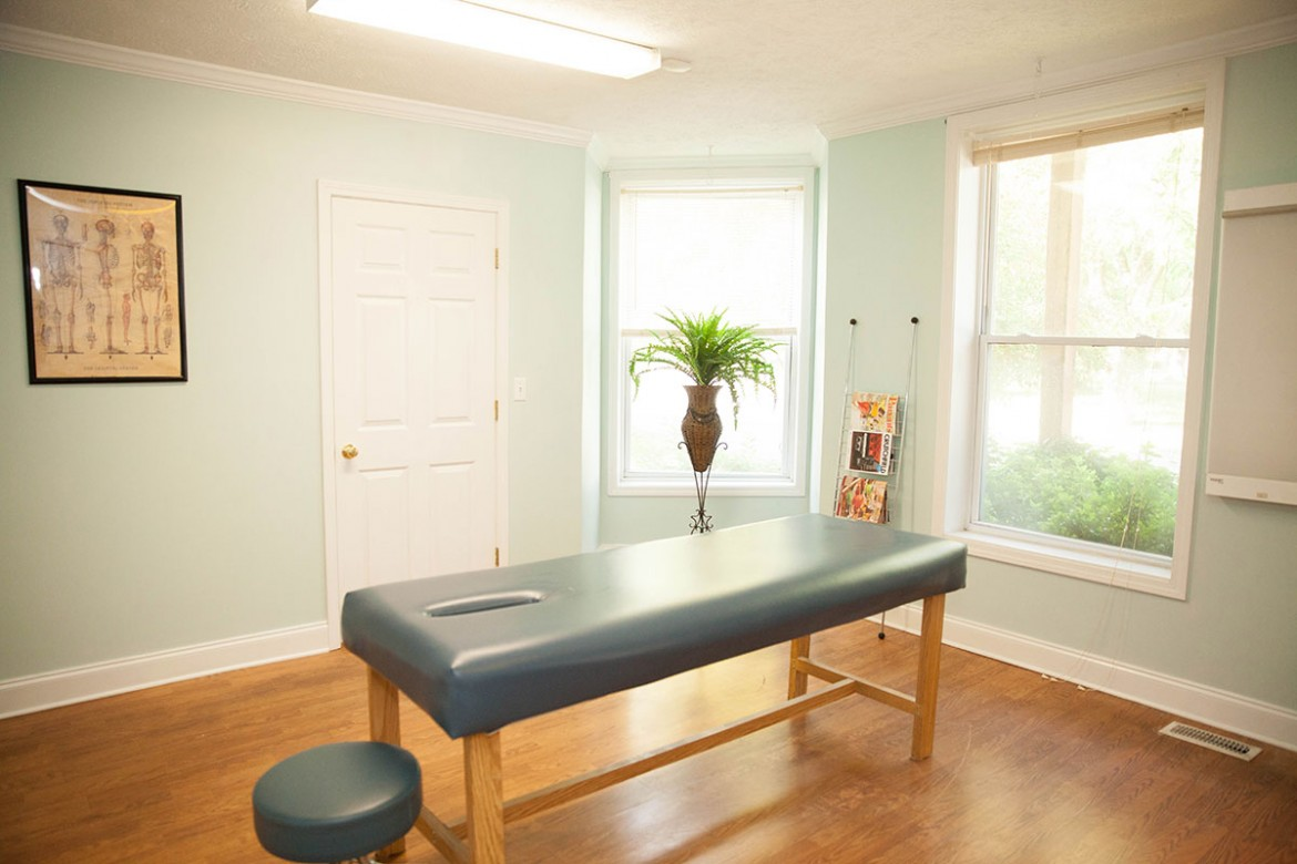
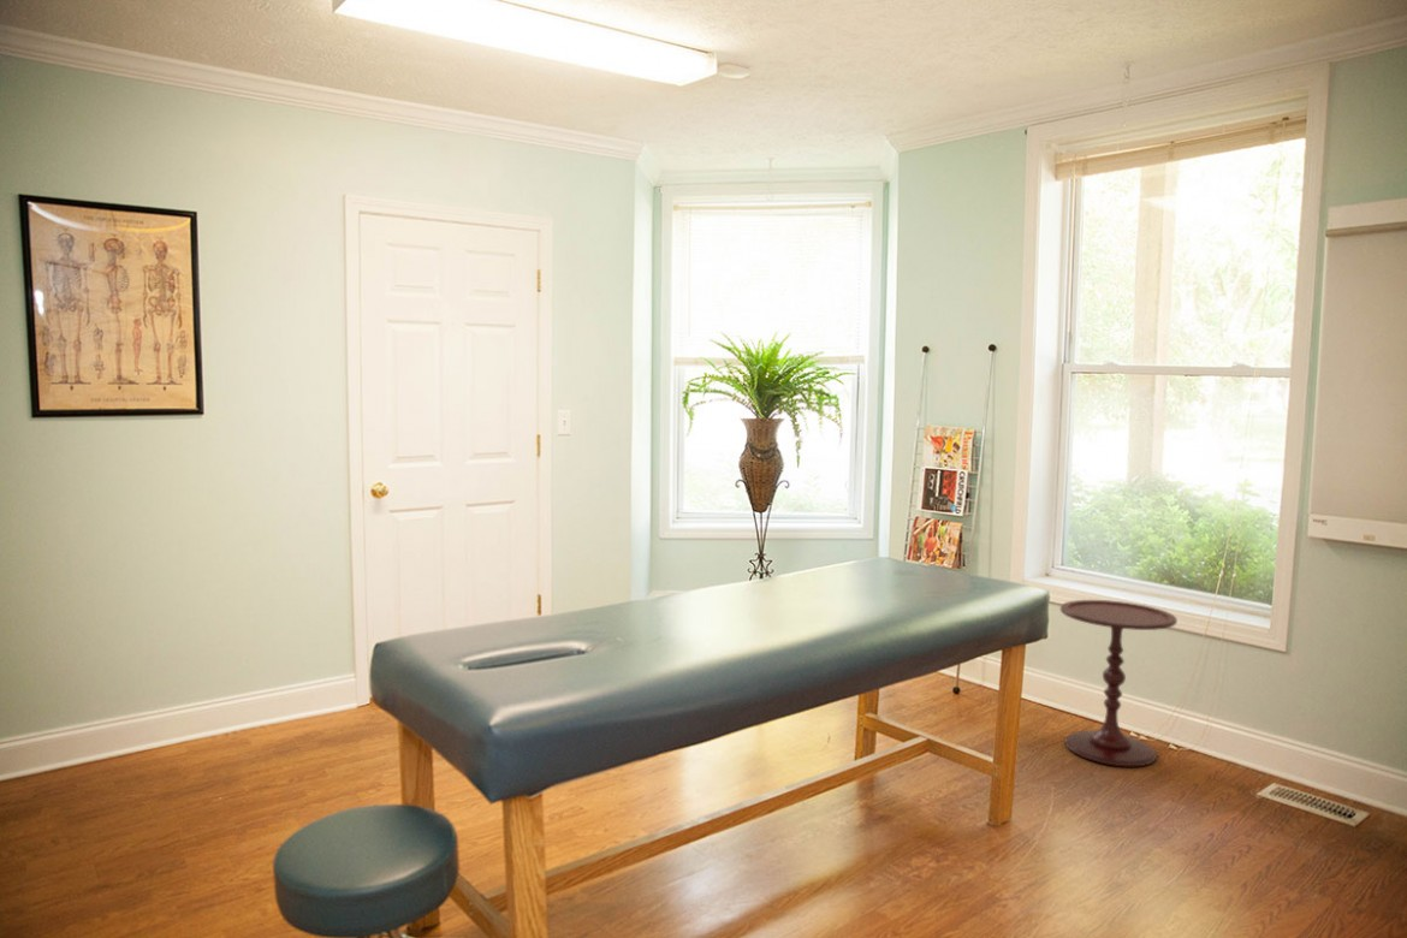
+ side table (1112, 681)
